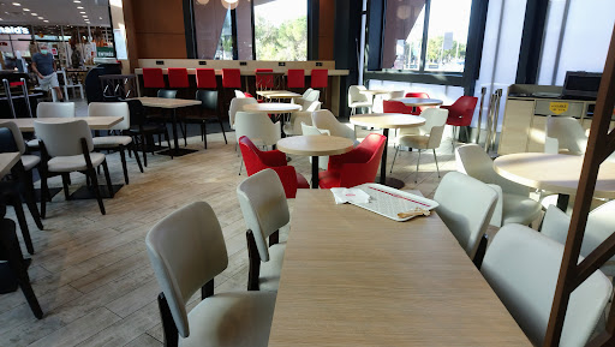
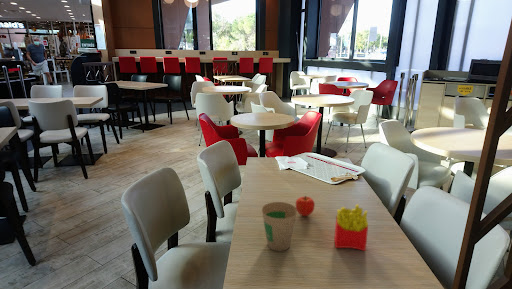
+ french fries (351, 226)
+ paper cup (278, 227)
+ fruit (304, 205)
